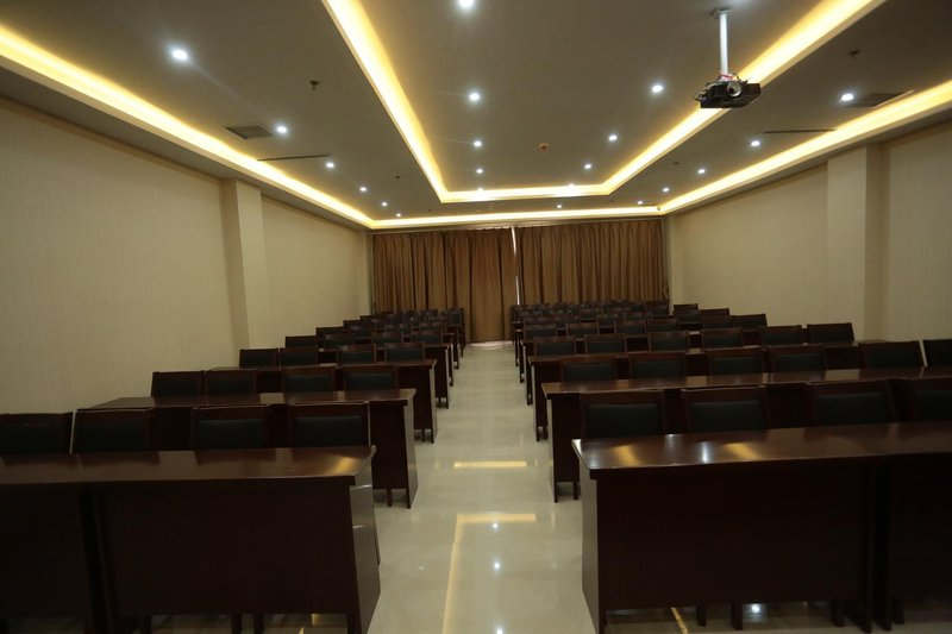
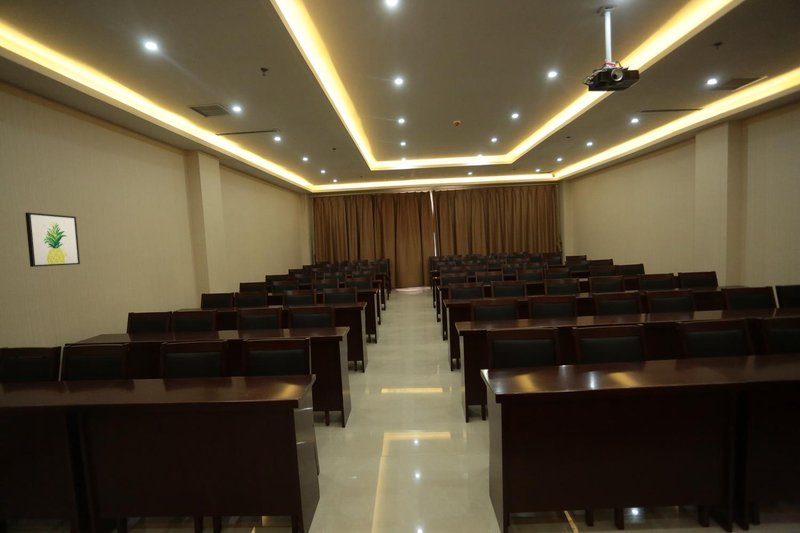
+ wall art (54, 240)
